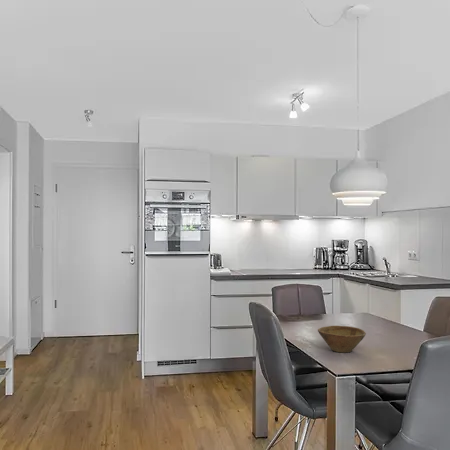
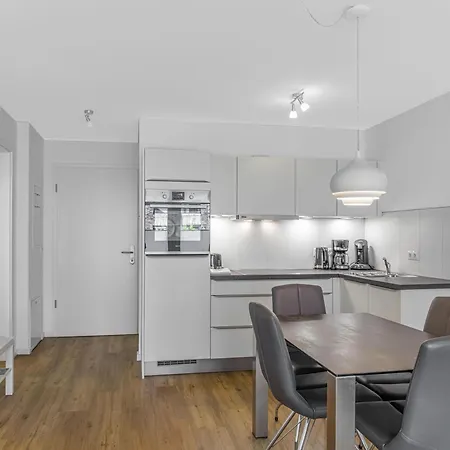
- bowl (341, 340)
